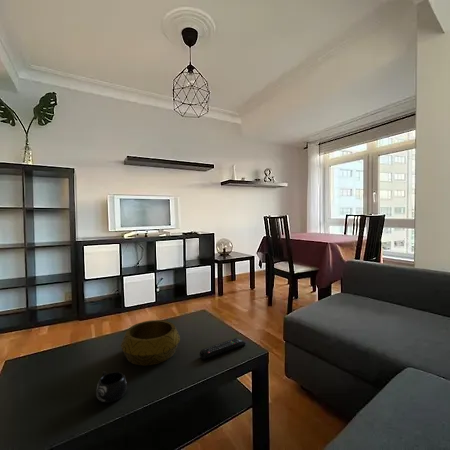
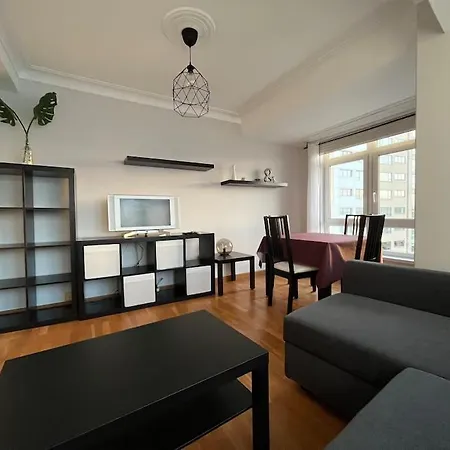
- mug (110, 384)
- decorative bowl (151, 341)
- remote control (223, 347)
